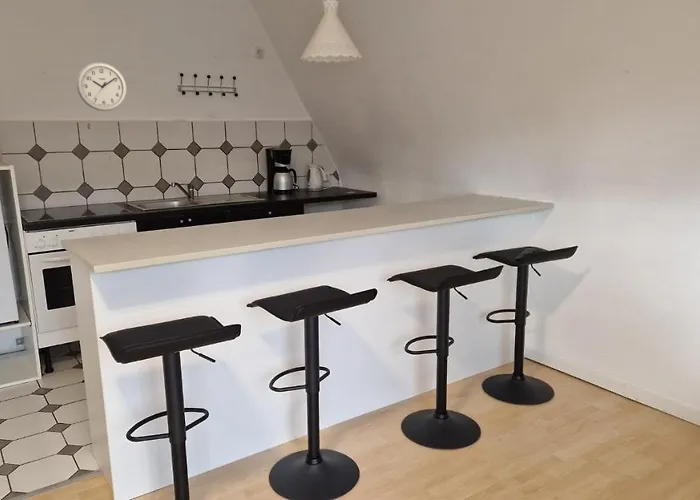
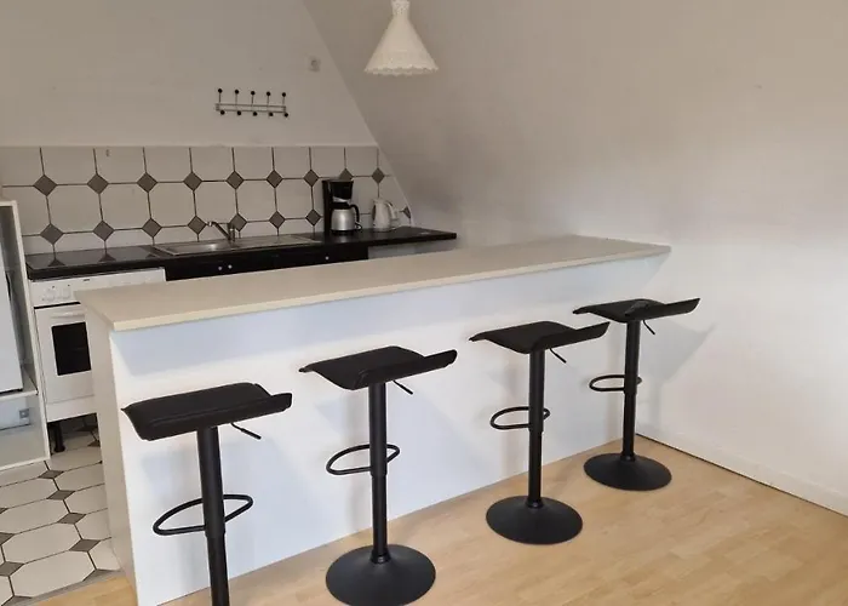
- wall clock (102, 86)
